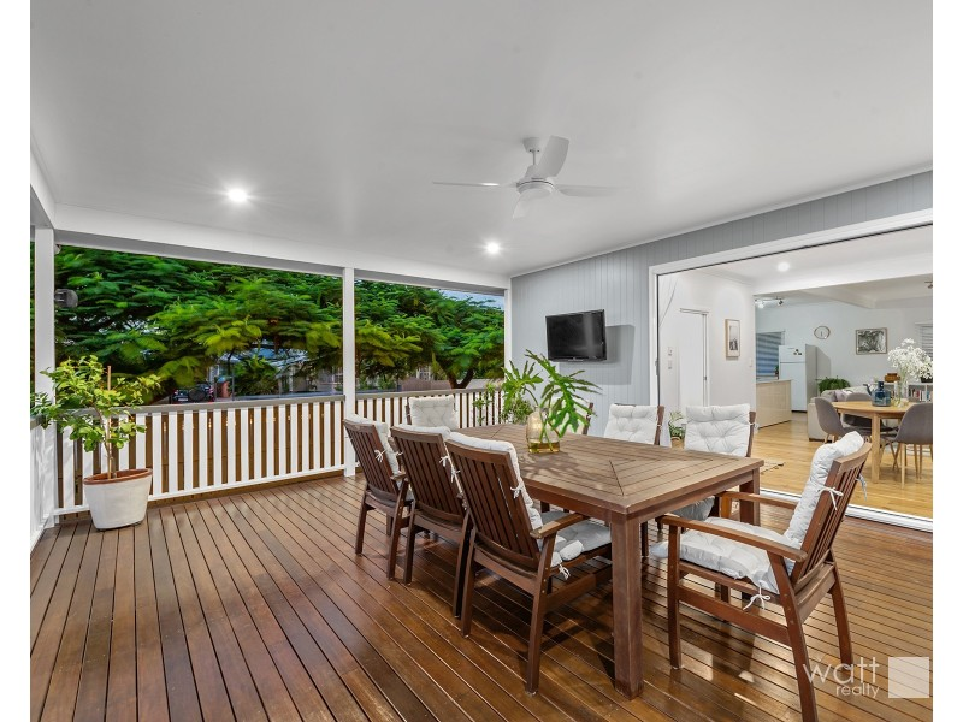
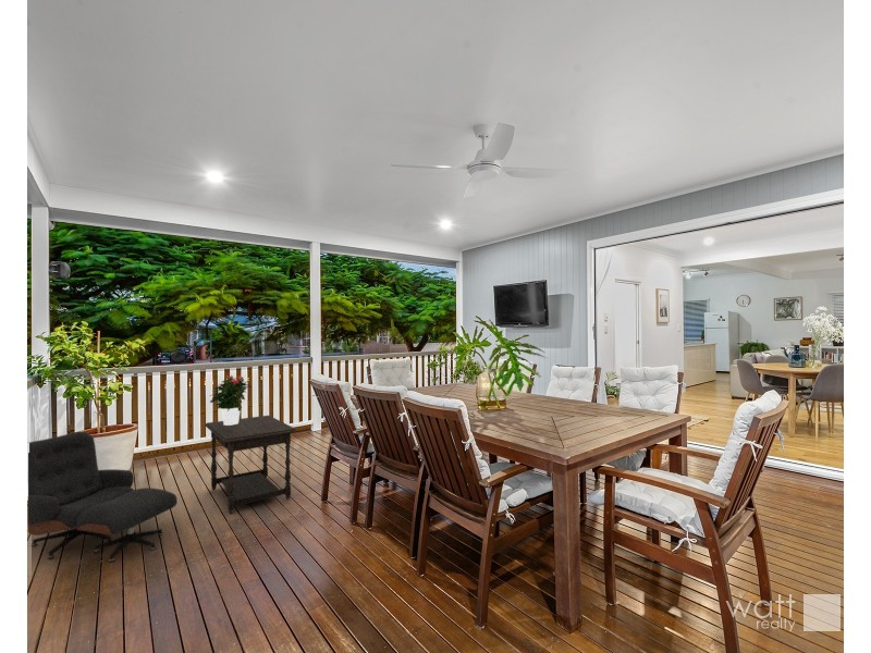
+ lounge chair (98, 490)
+ side table (248, 448)
+ potted flower (232, 399)
